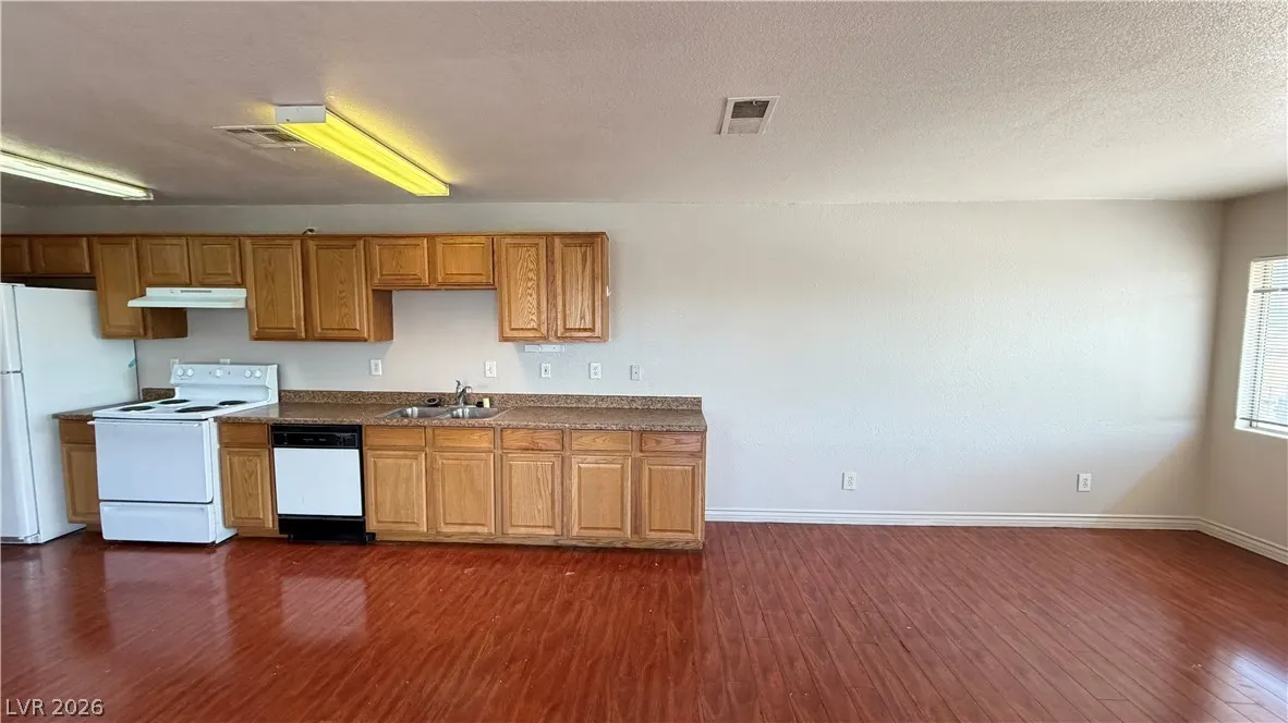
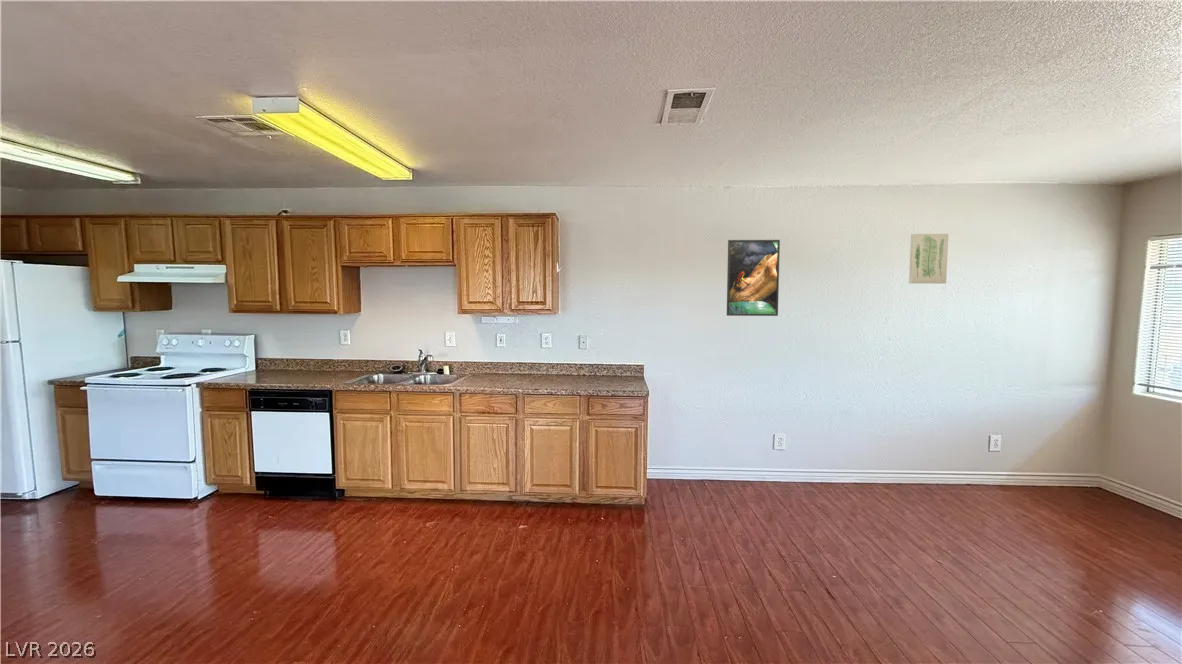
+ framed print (752, 278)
+ wall art (928, 258)
